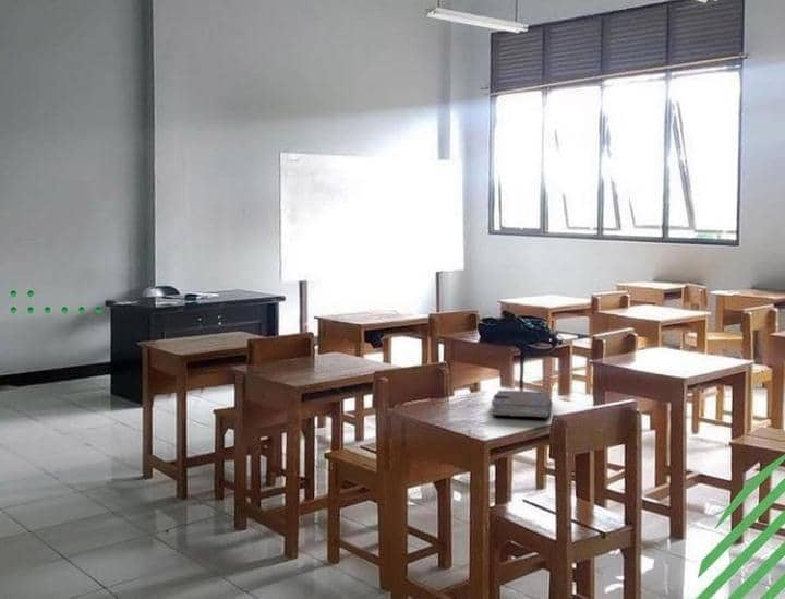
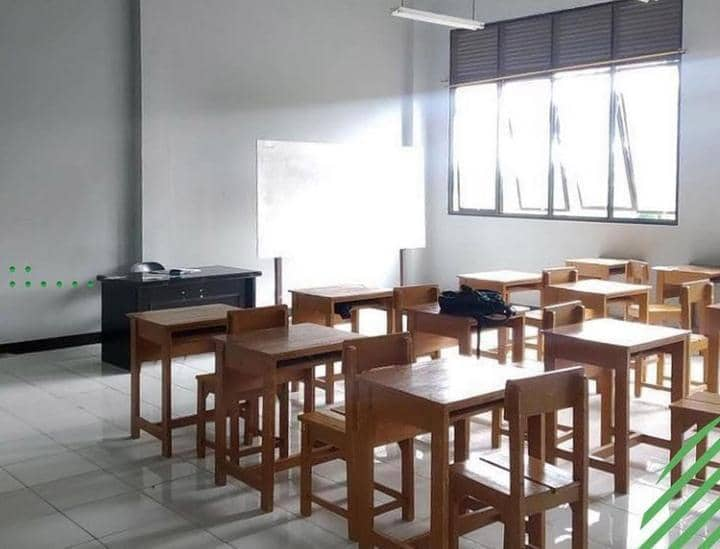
- book (521, 402)
